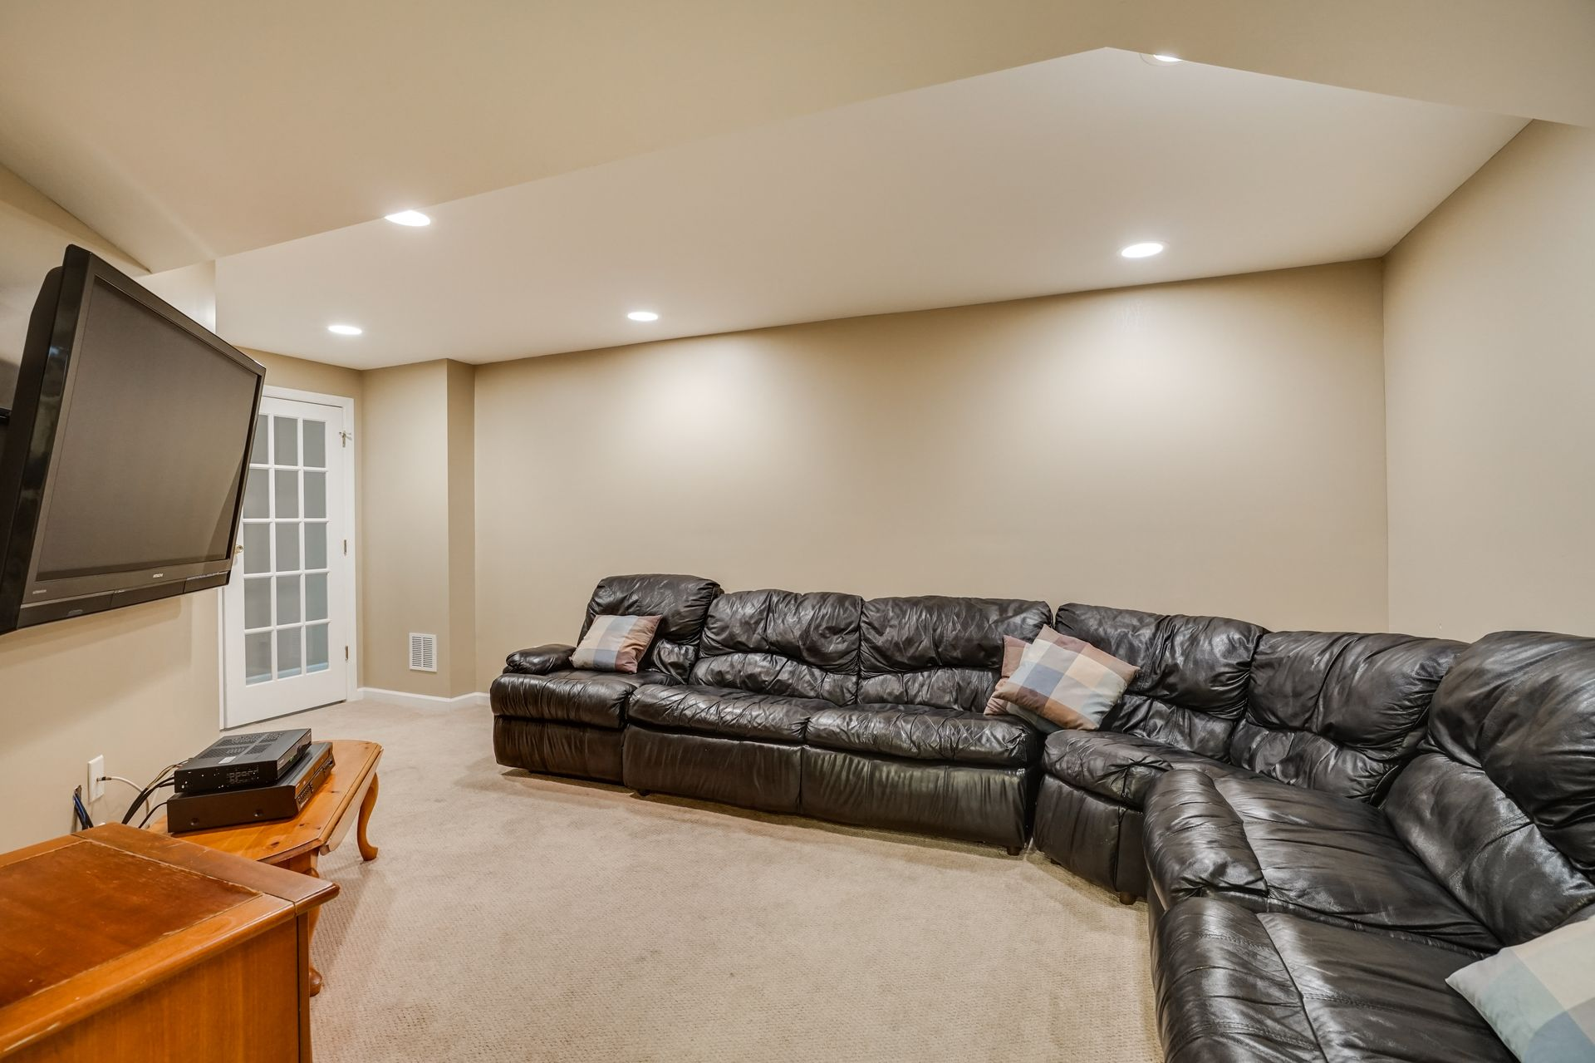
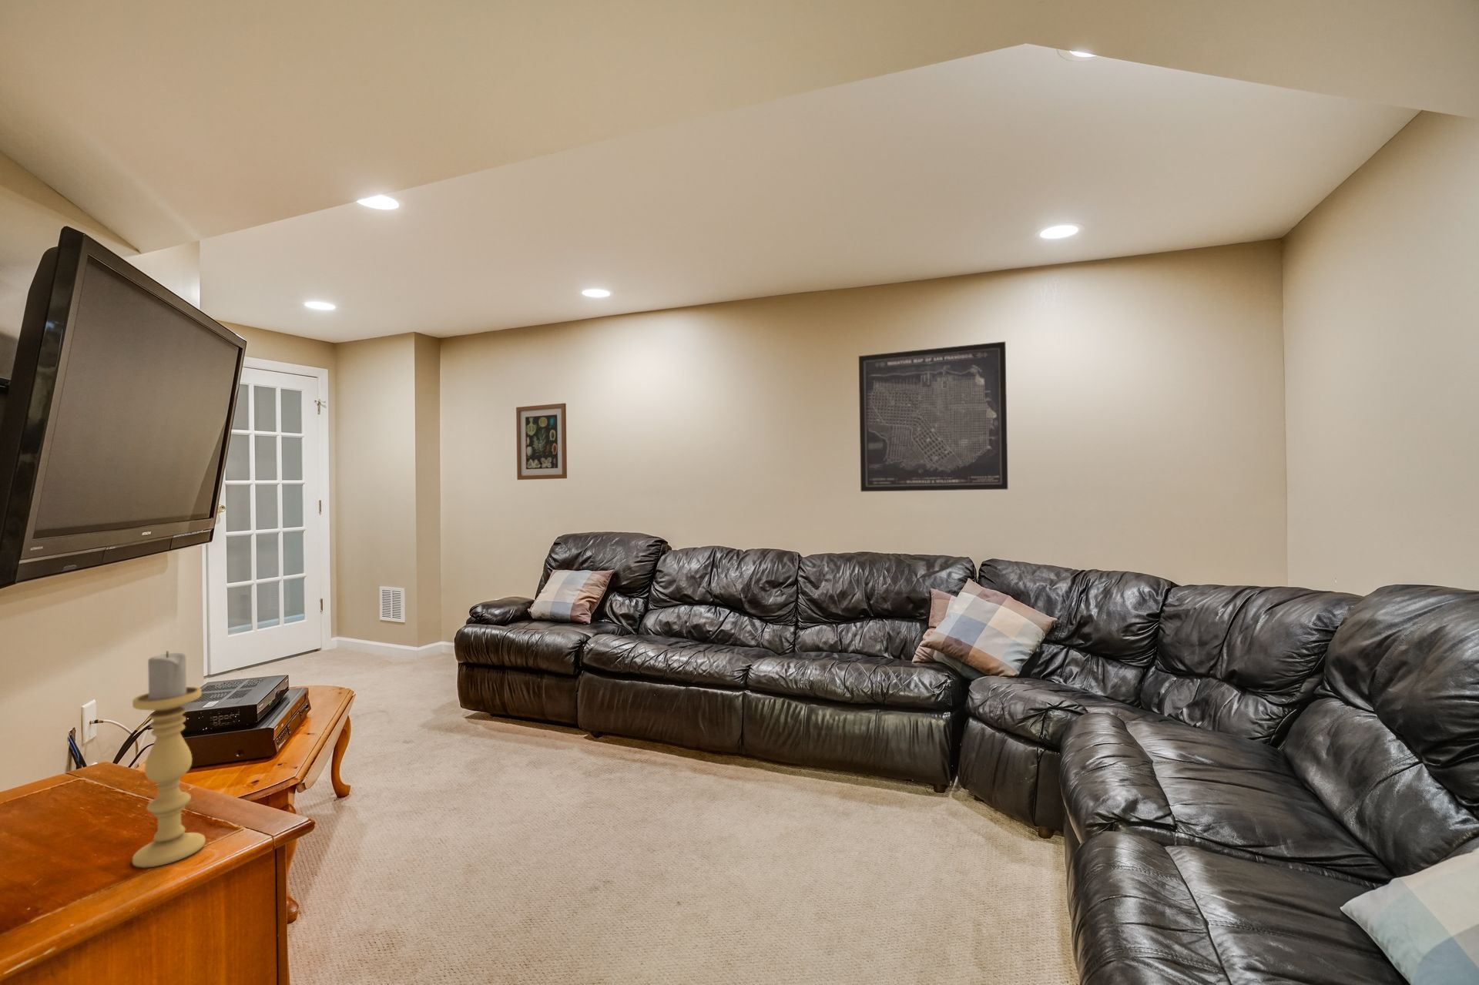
+ candle holder (168, 751)
+ wall art (930, 420)
+ wall art (541, 442)
